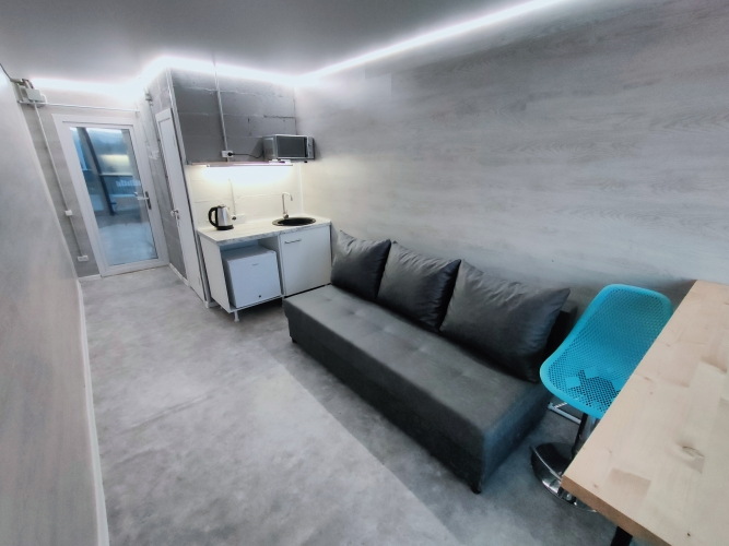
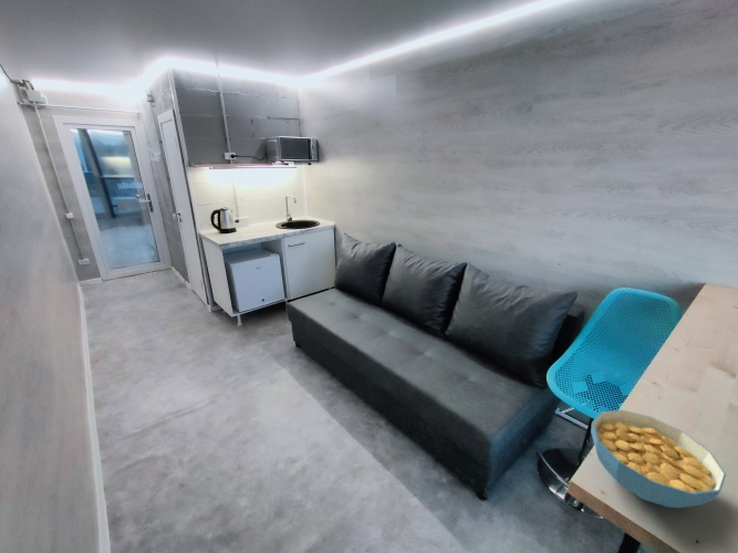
+ cereal bowl (645, 465)
